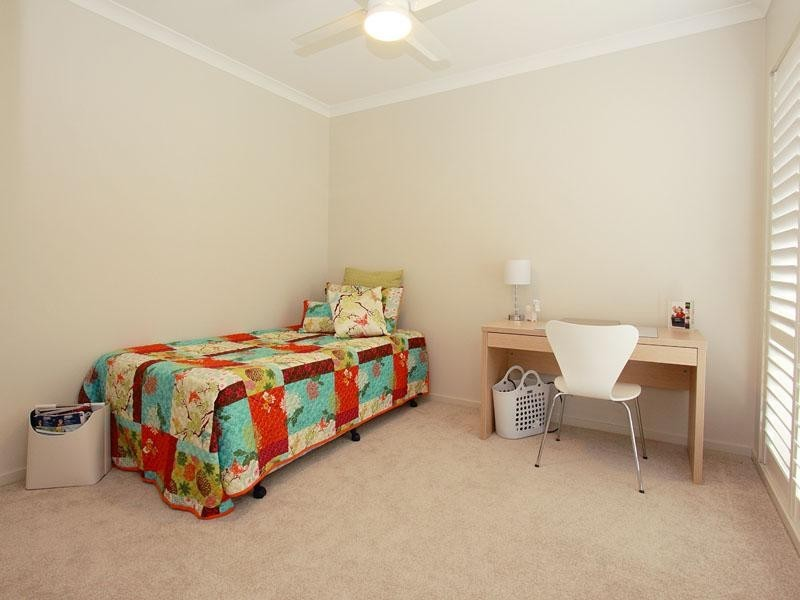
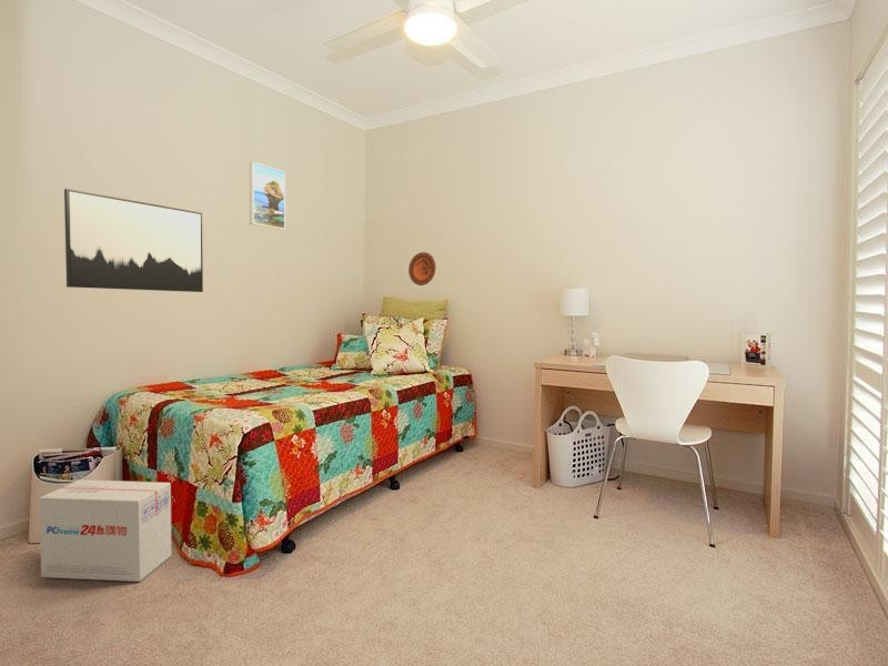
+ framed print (268, 196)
+ cardboard box (108, 527)
+ decorative plate (422, 269)
+ wall art (141, 245)
